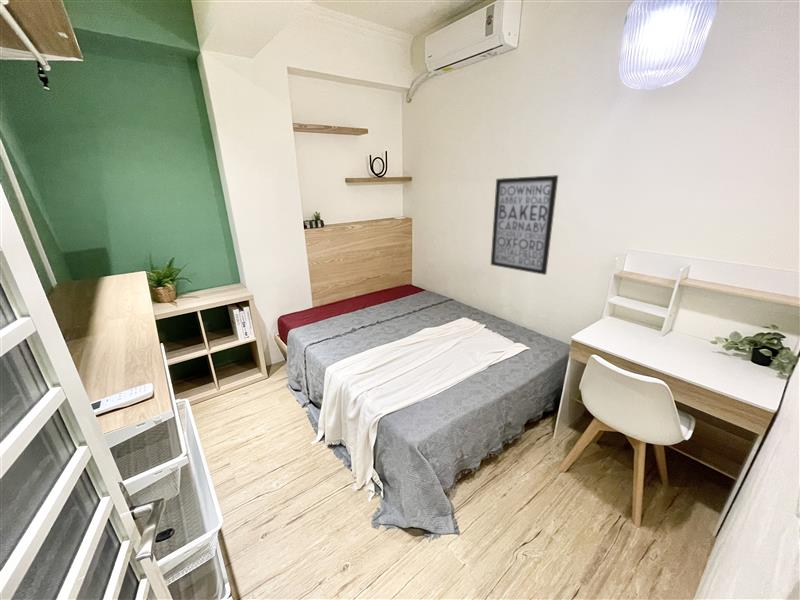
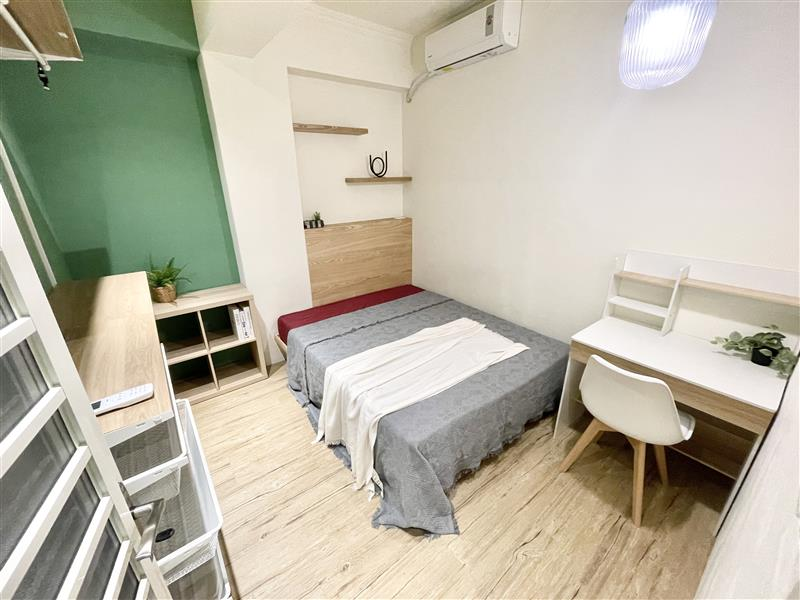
- wall art (520, 225)
